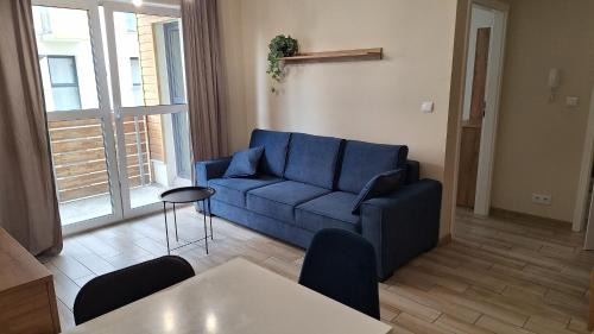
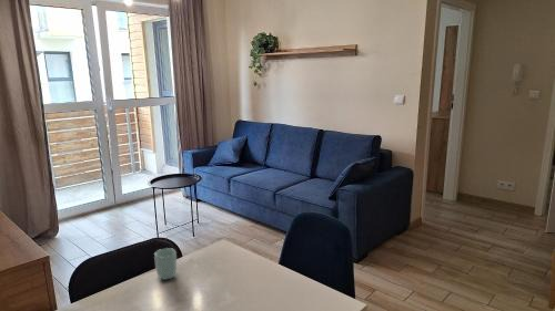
+ cup (165, 265)
